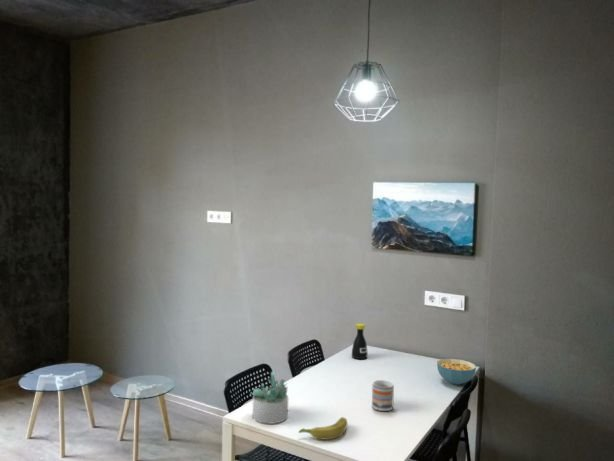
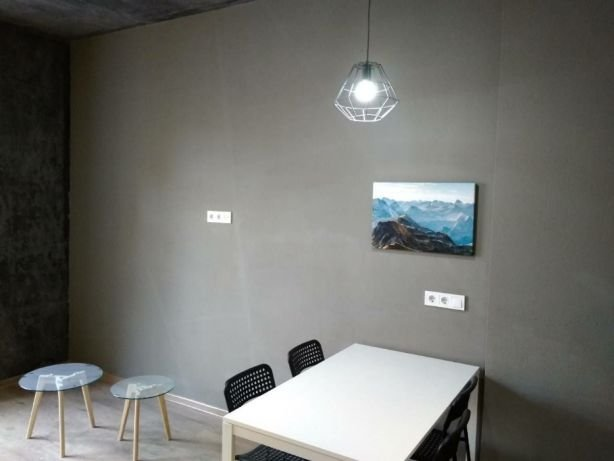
- mug (382, 394)
- bottle (360, 340)
- cereal bowl (455, 373)
- banana (325, 427)
- succulent plant (269, 393)
